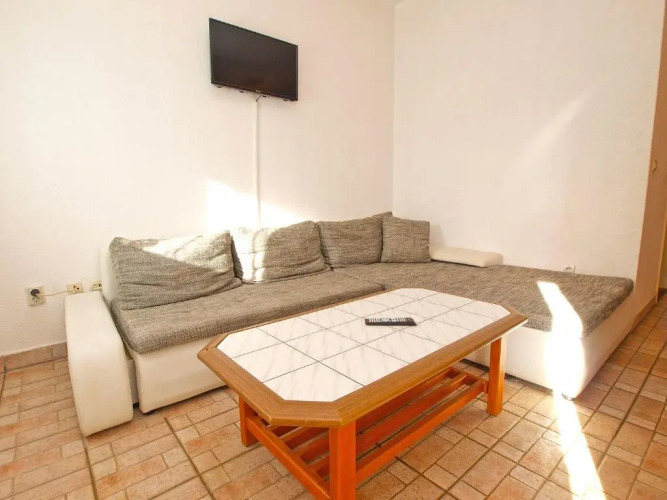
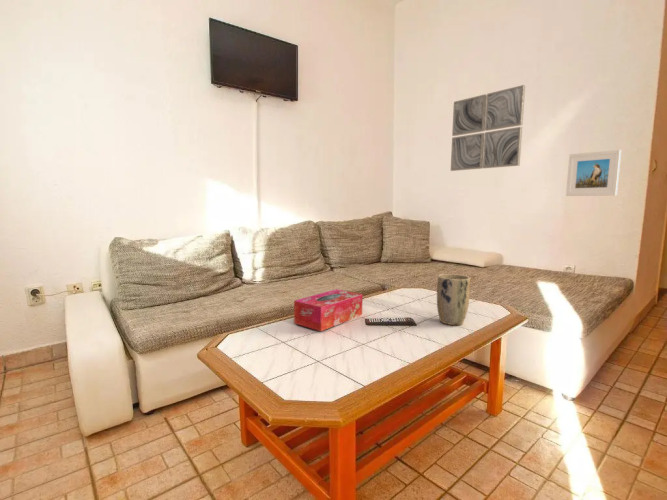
+ tissue box (329, 308)
+ plant pot (452, 299)
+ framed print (592, 174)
+ wall art (485, 132)
